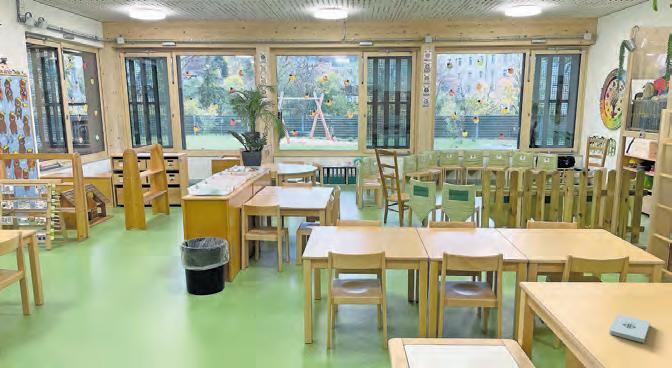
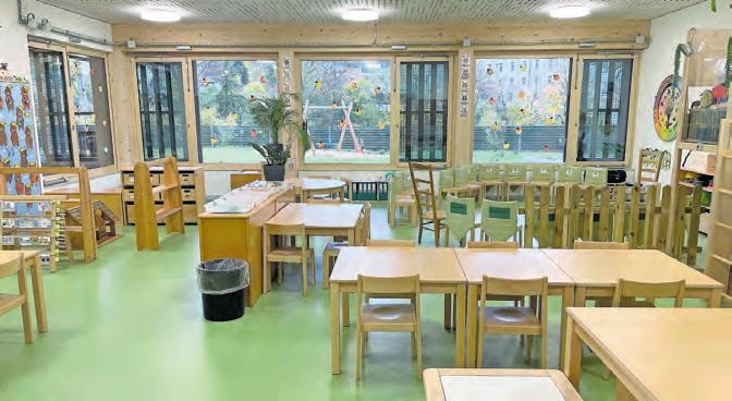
- notepad (629, 327)
